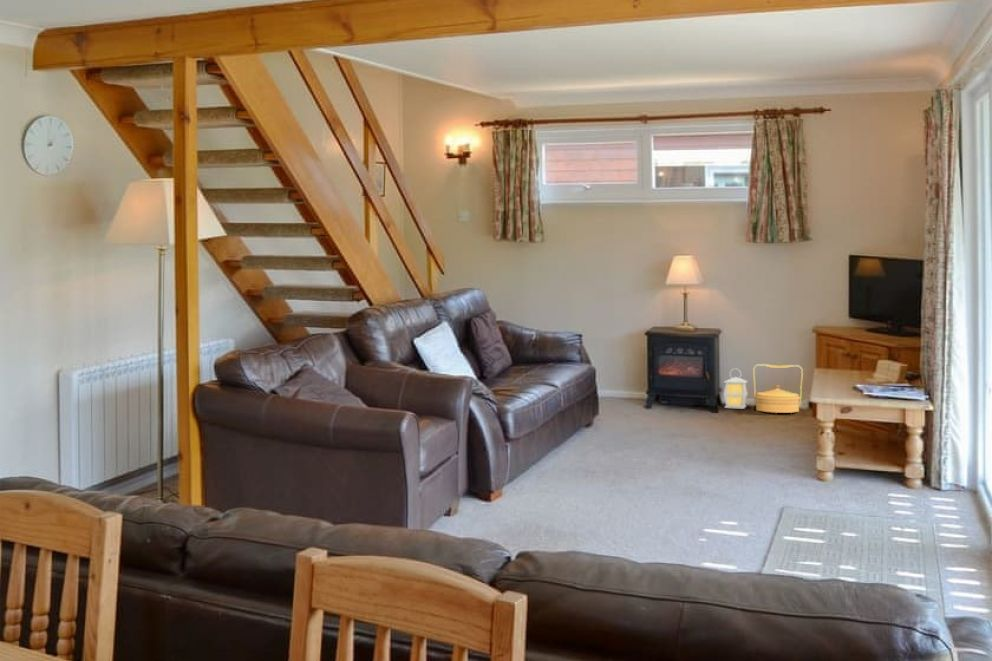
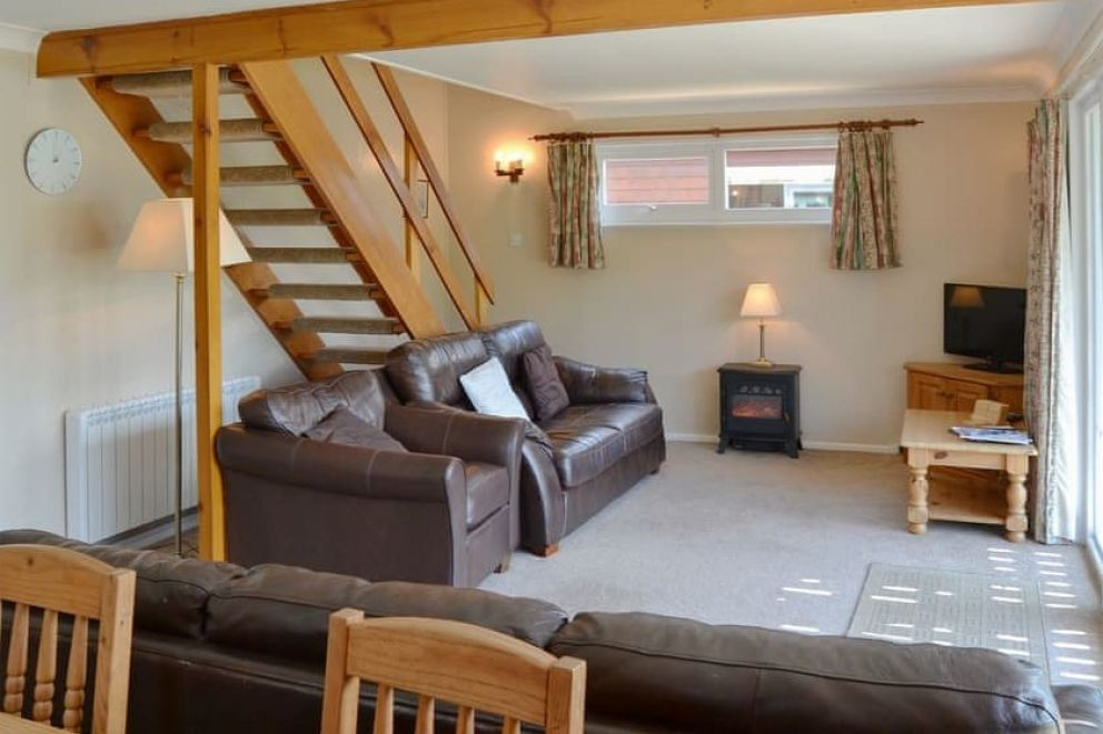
- lantern (735, 387)
- basket (777, 387)
